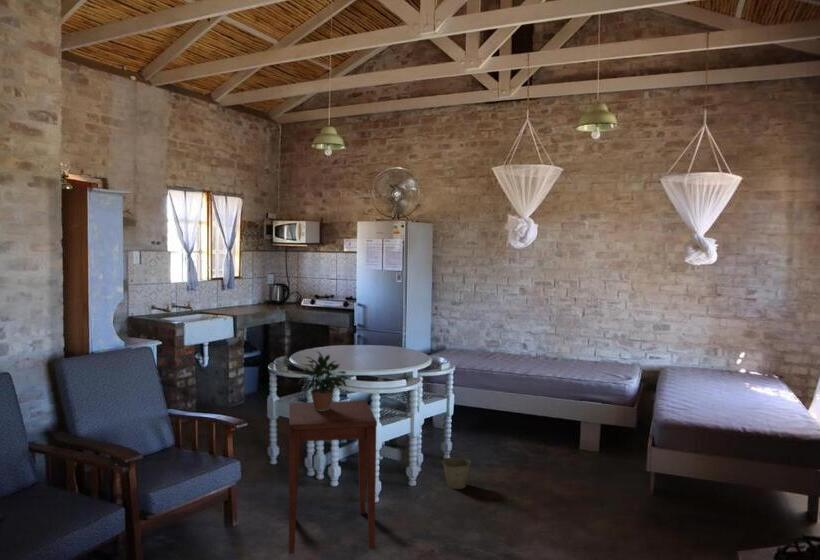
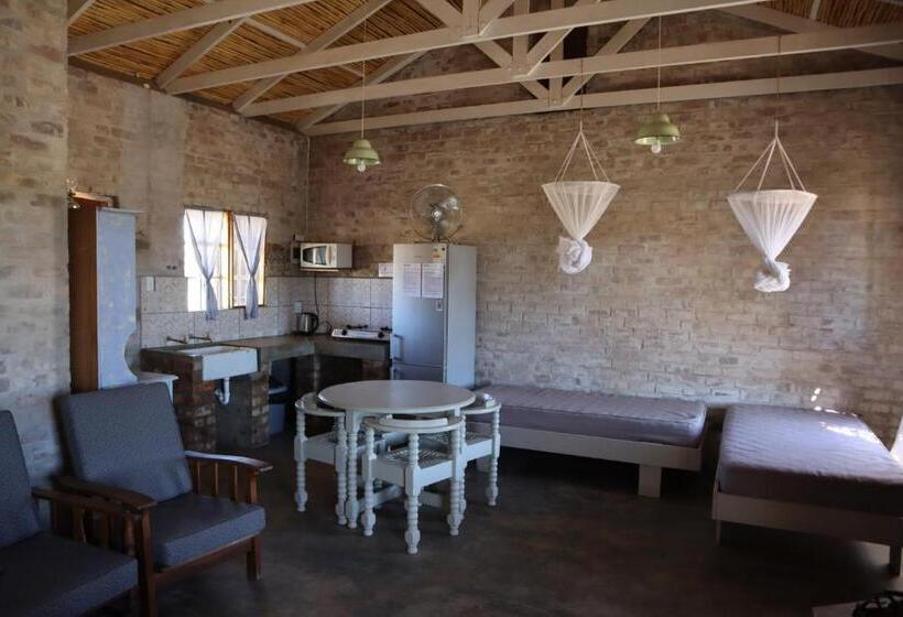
- bucket (456, 465)
- side table (359, 471)
- potted plant (322, 381)
